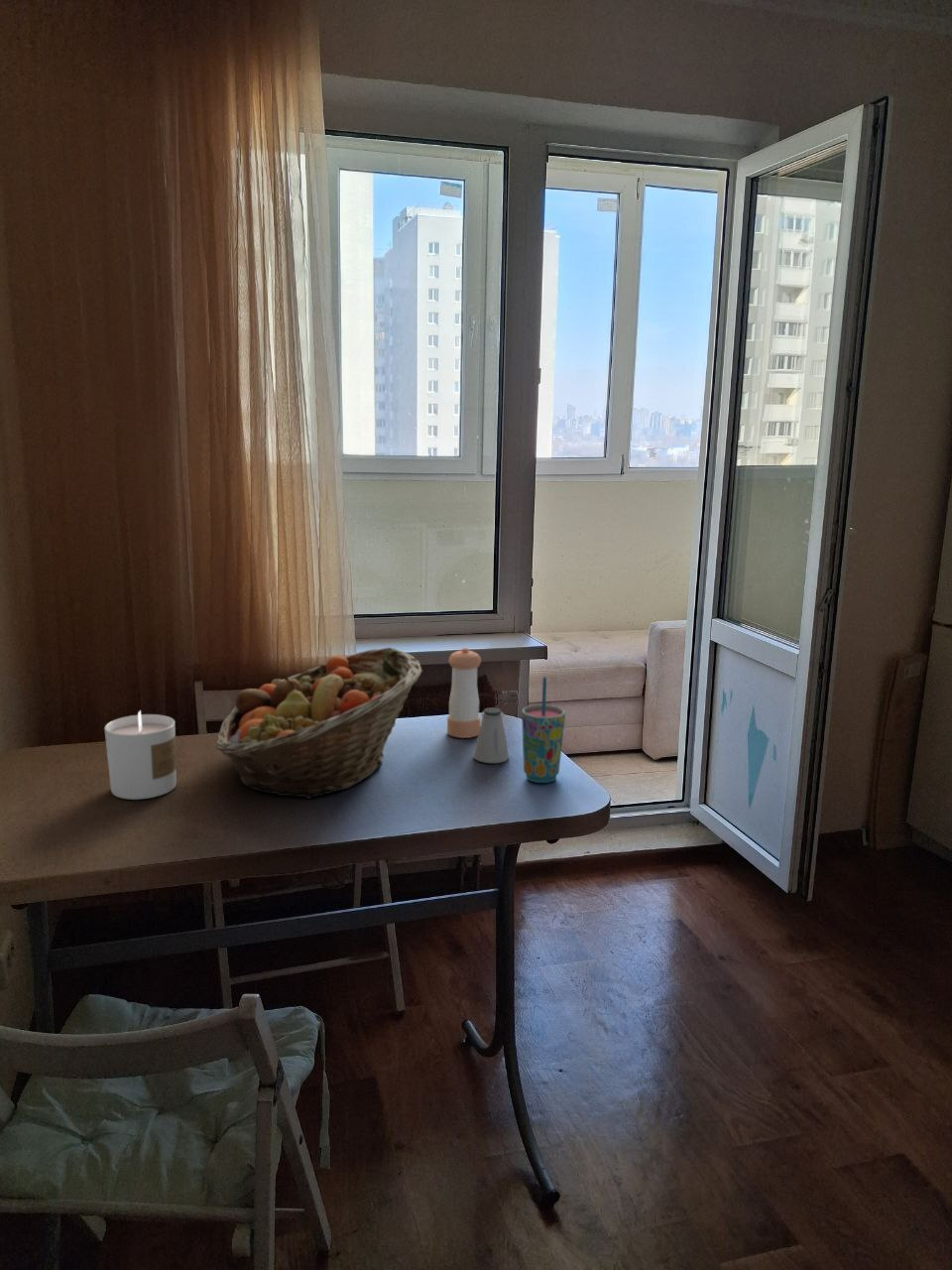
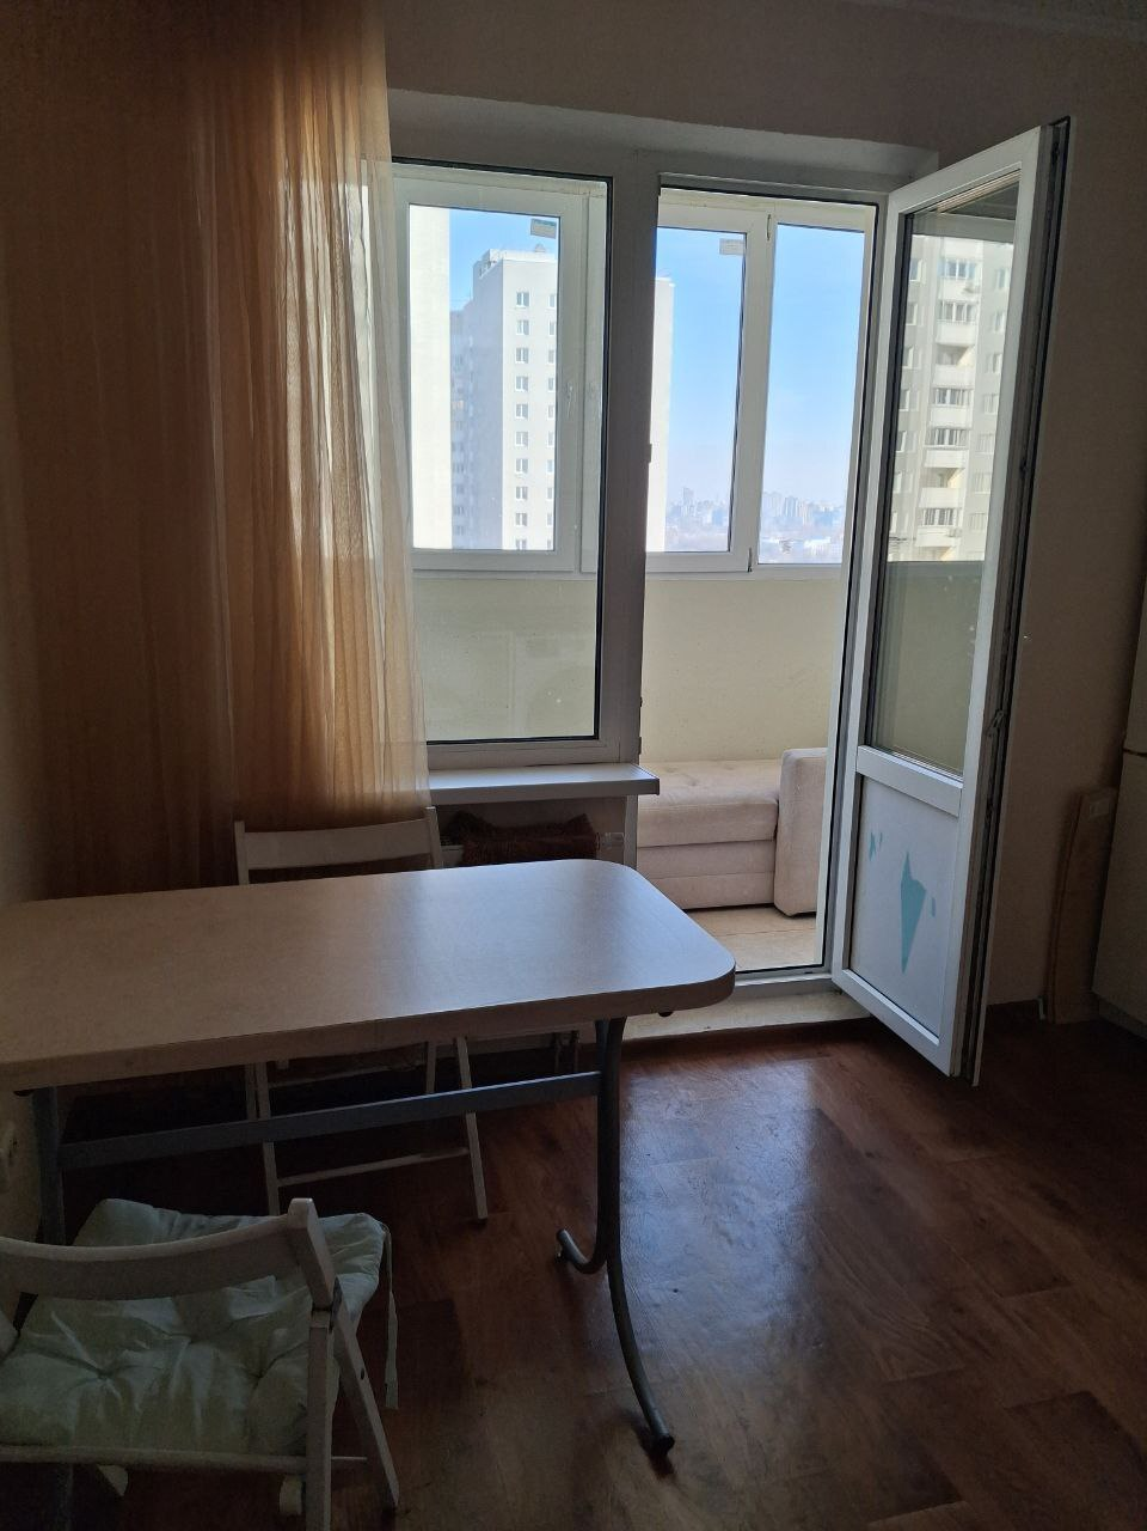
- saltshaker (492, 733)
- pepper shaker (464, 691)
- cup (542, 728)
- candle (141, 749)
- fruit basket (320, 714)
